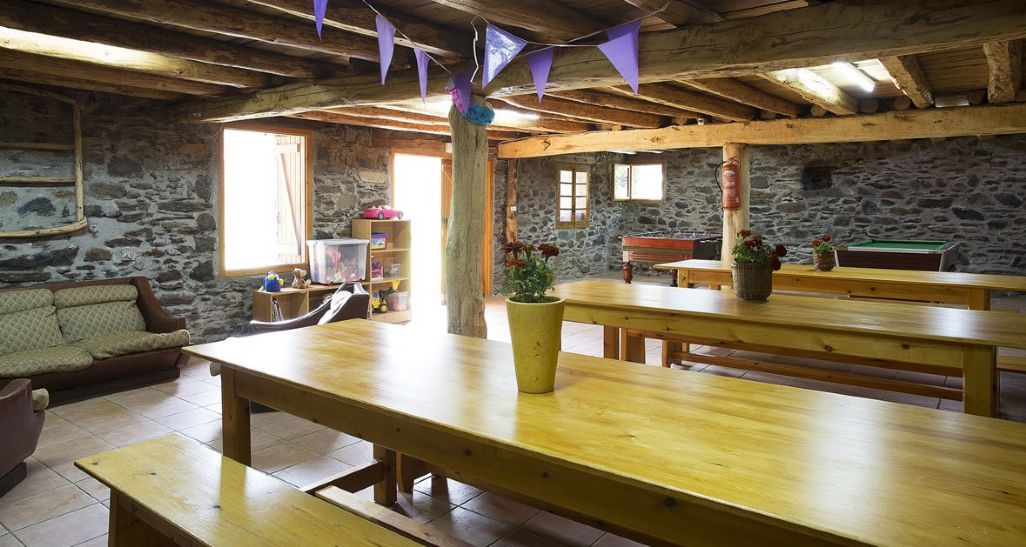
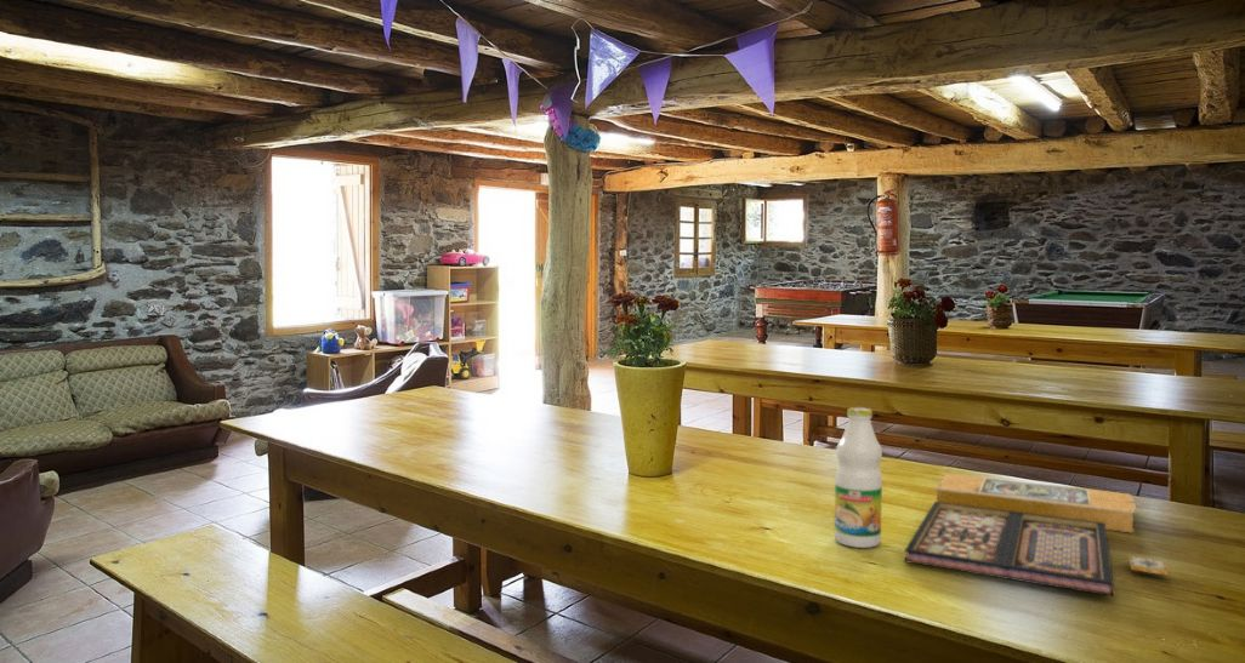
+ bottle (858, 475)
+ board game (1036, 525)
